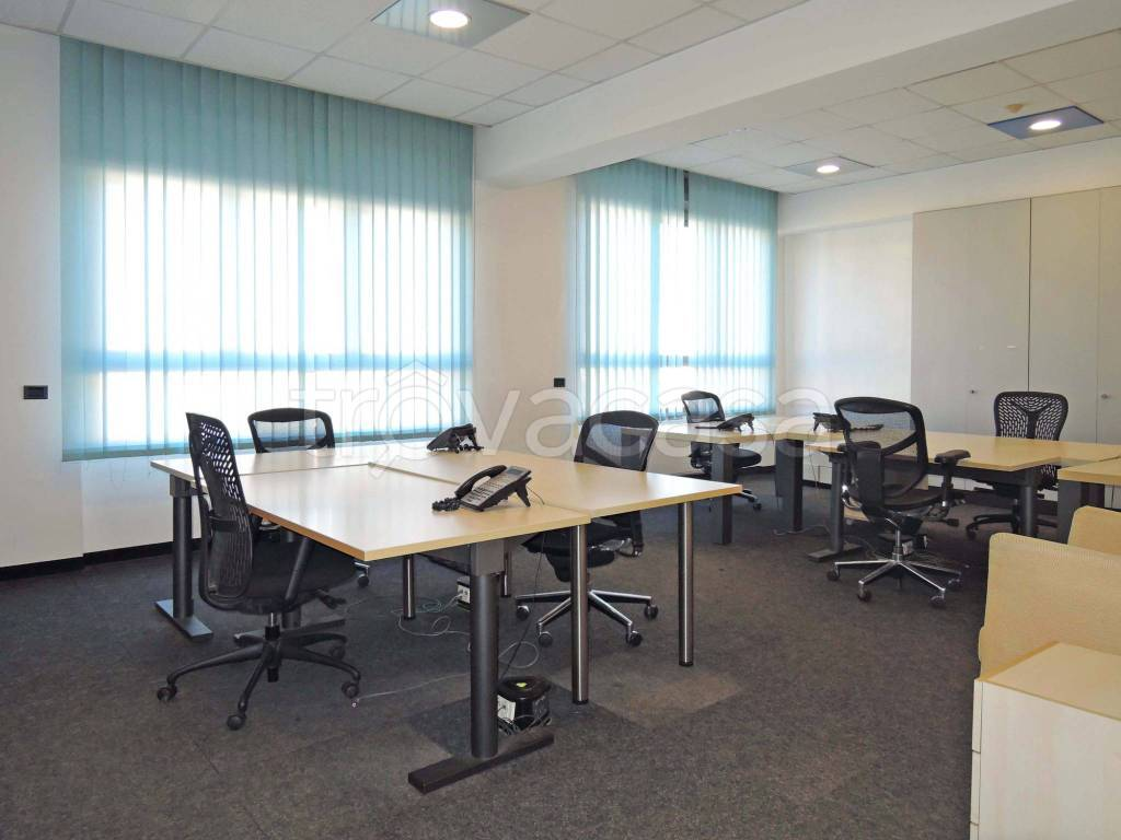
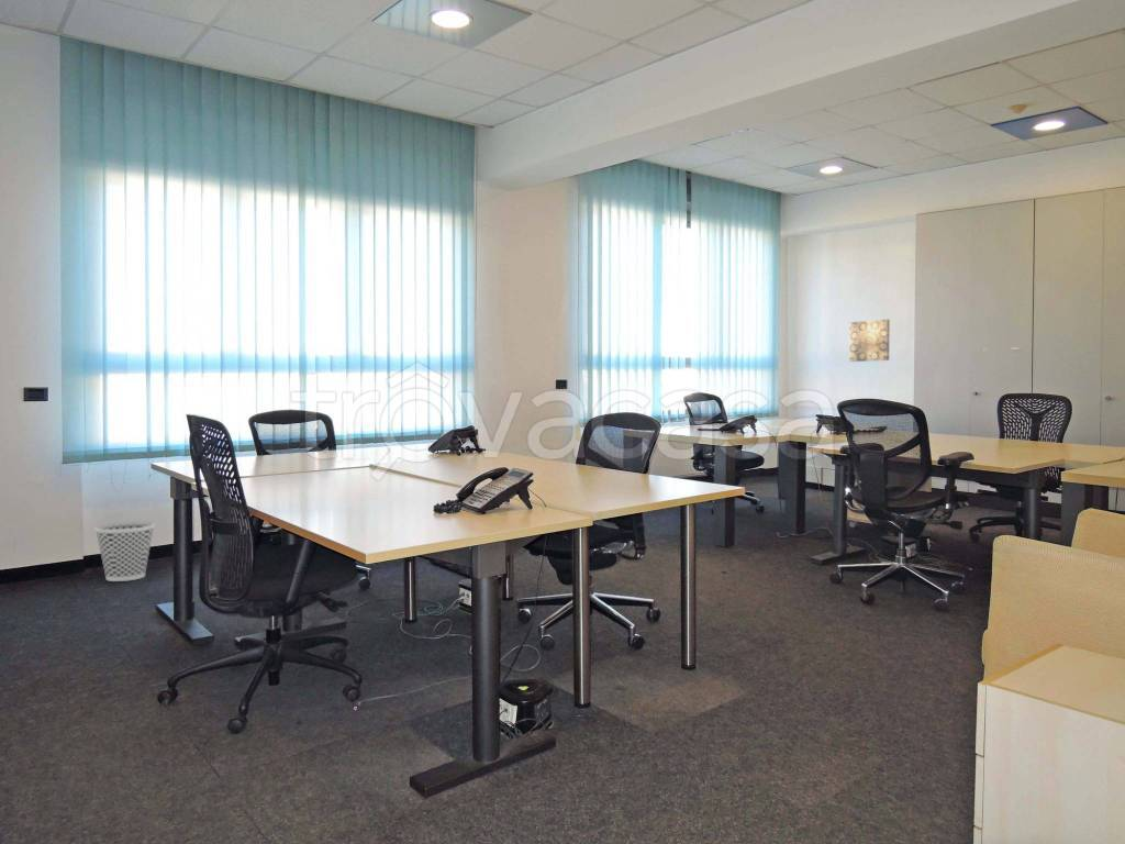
+ wall art (869, 341)
+ wastebasket (125, 551)
